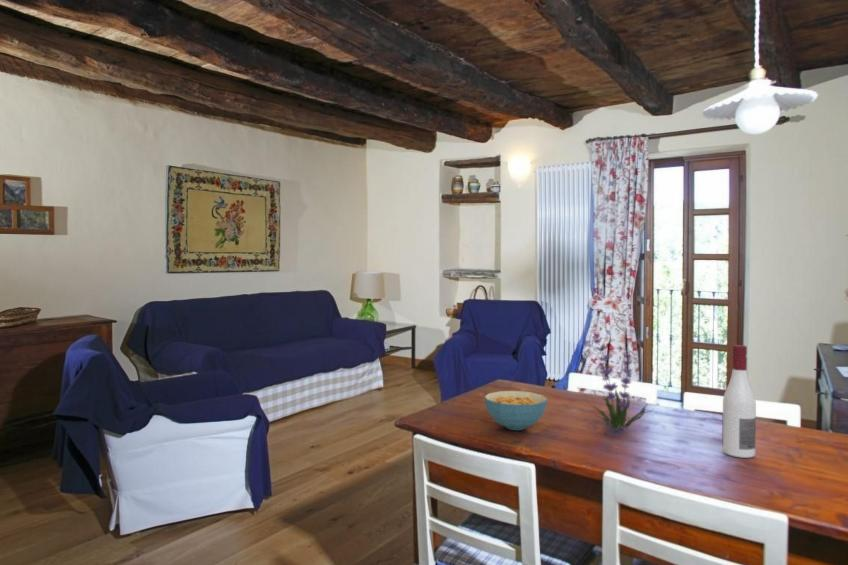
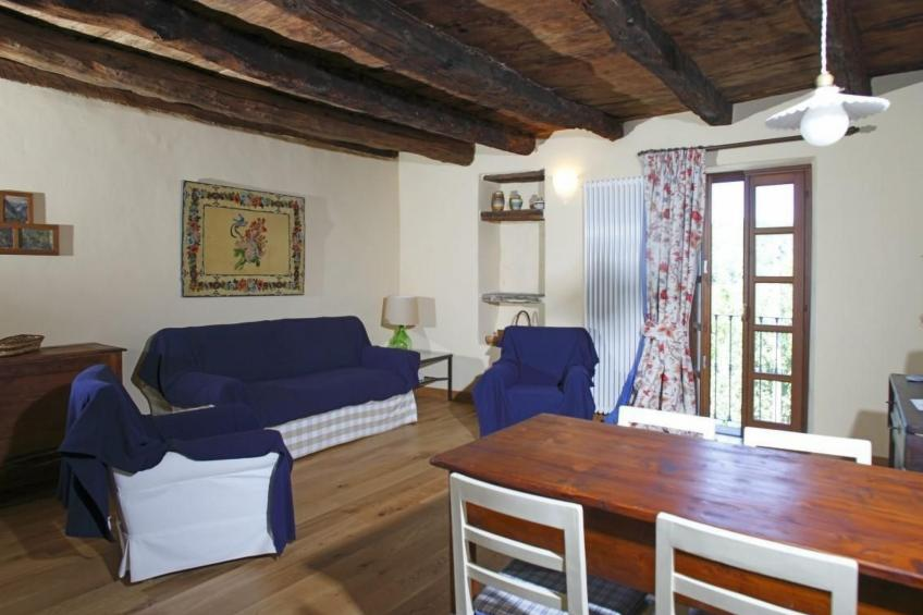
- alcohol (739, 399)
- cereal bowl (515, 412)
- plant (615, 383)
